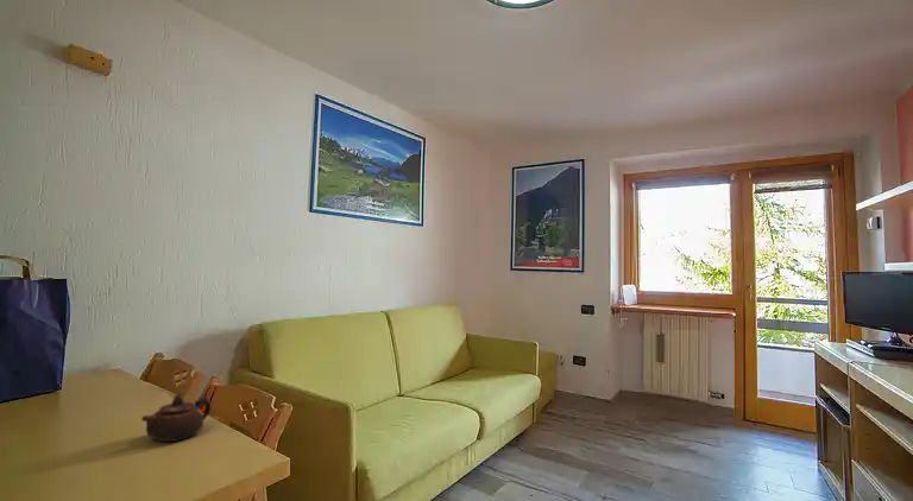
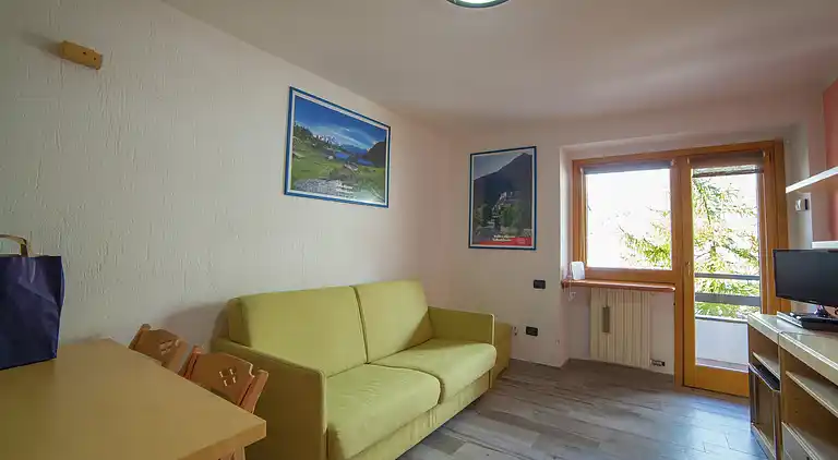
- teapot (178, 414)
